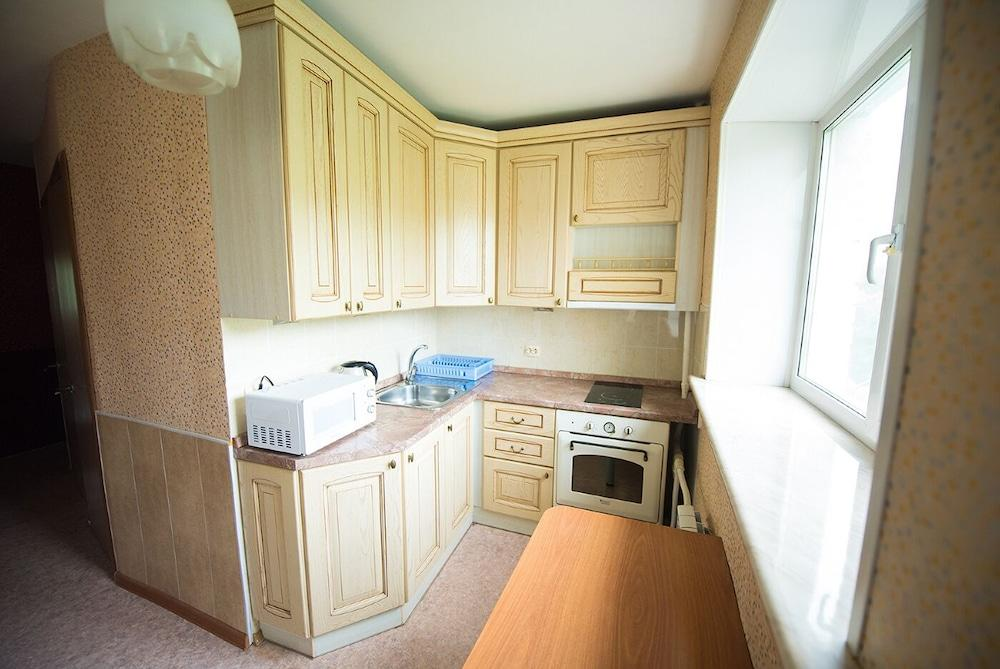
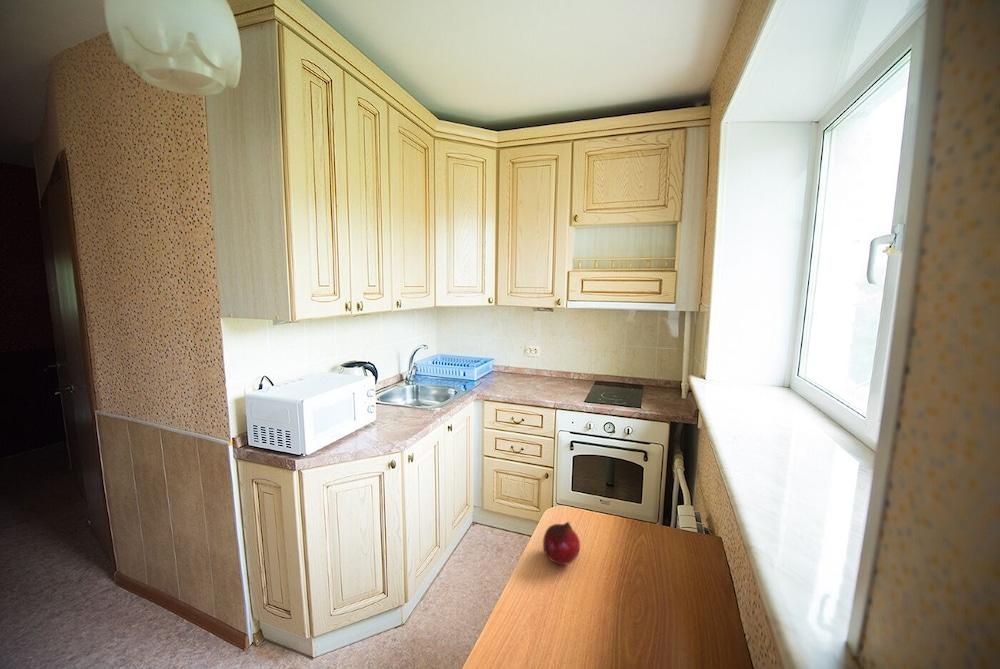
+ fruit (560, 541)
